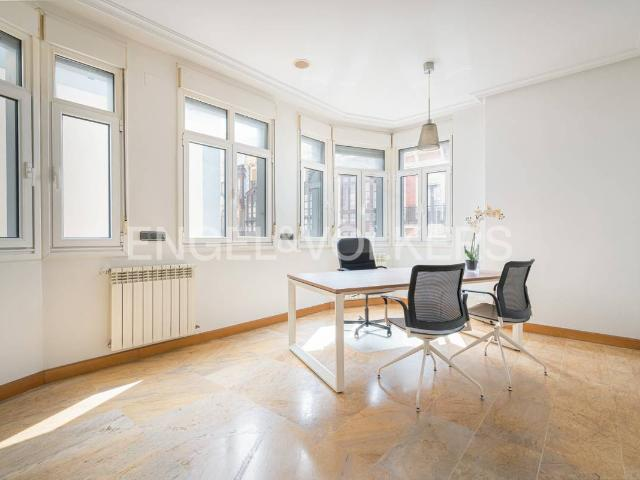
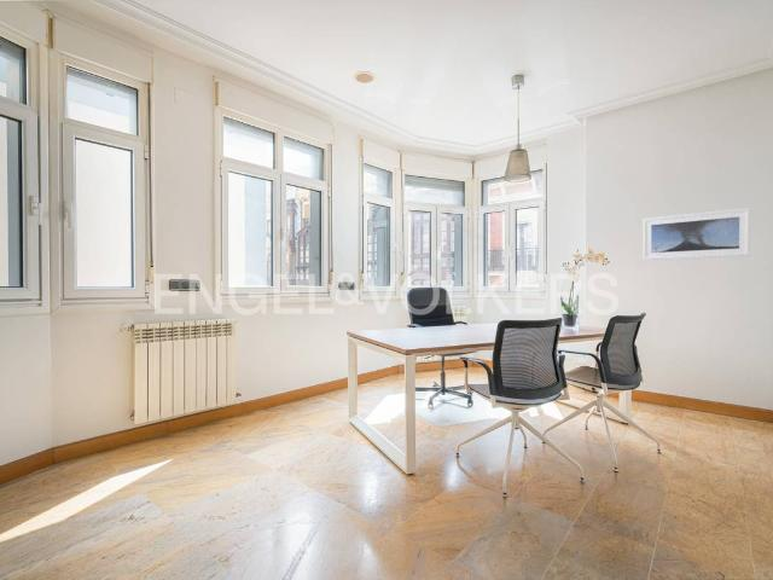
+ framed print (692, 236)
